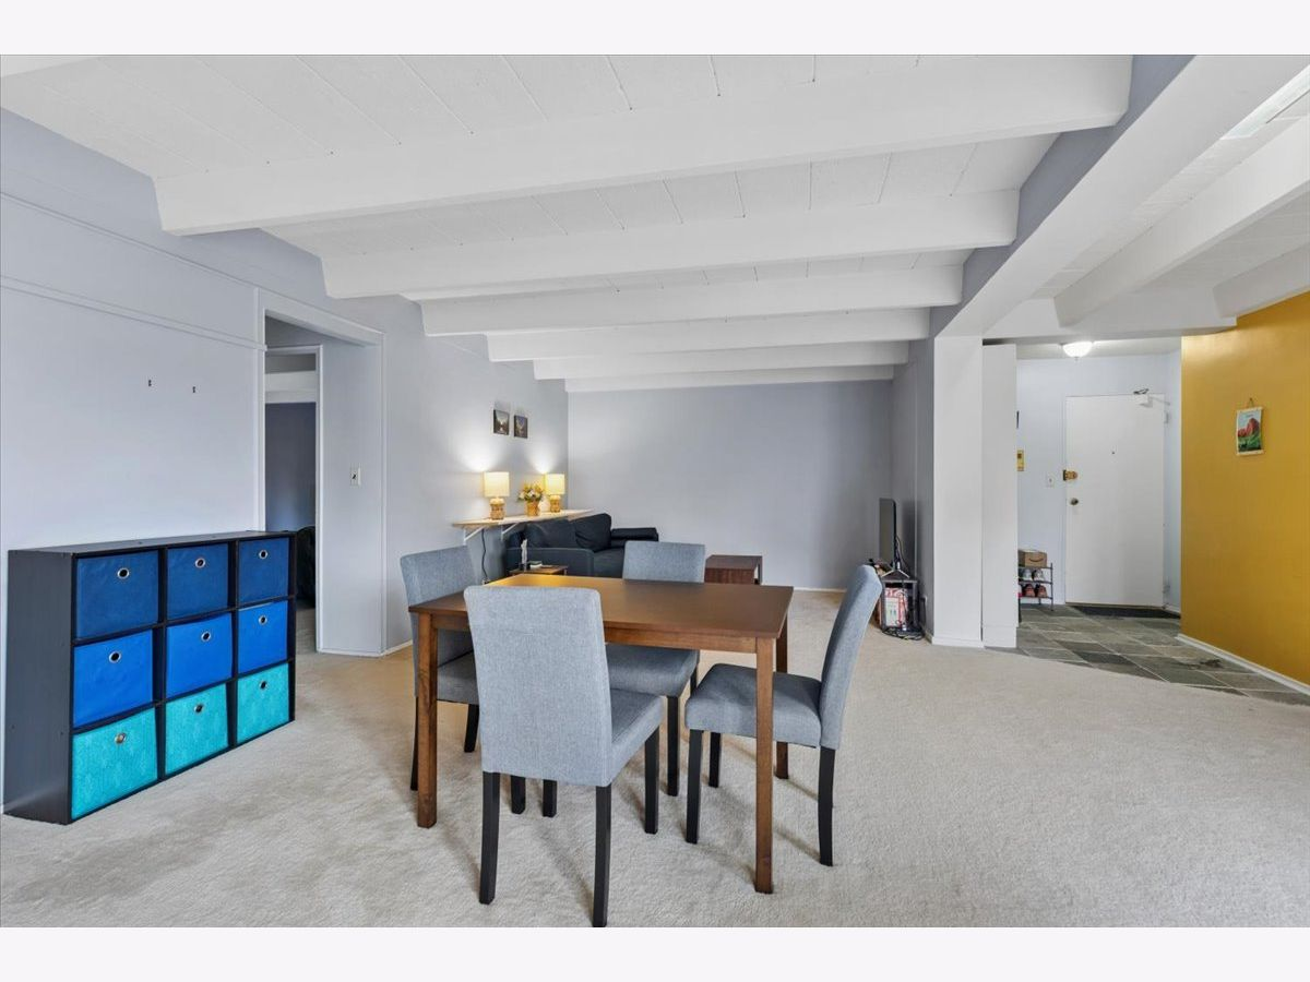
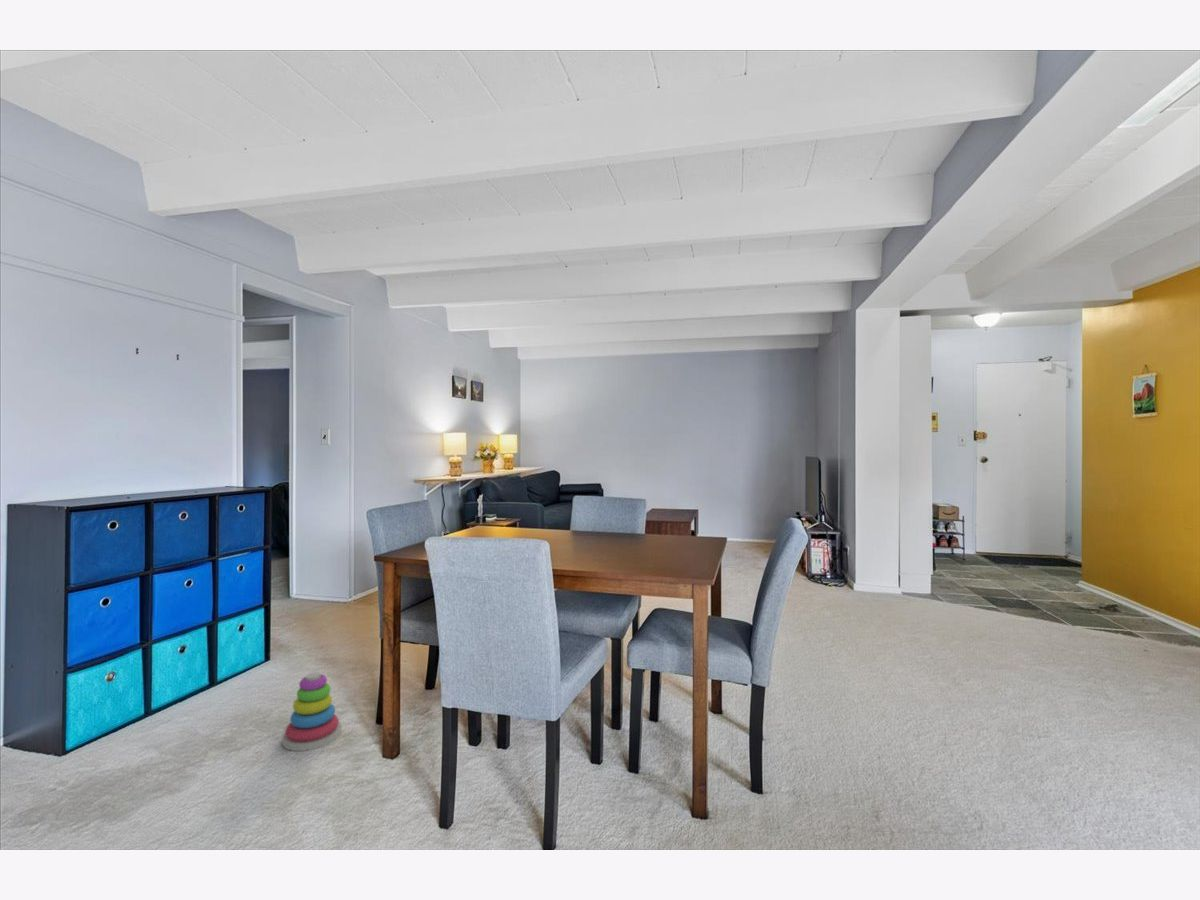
+ stacking toy (312, 706)
